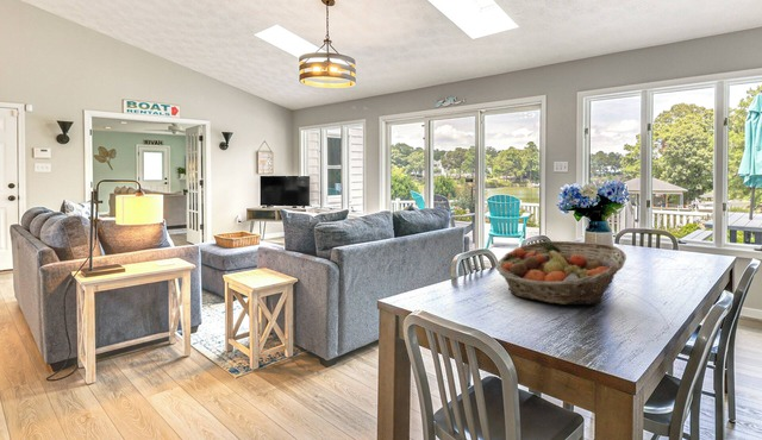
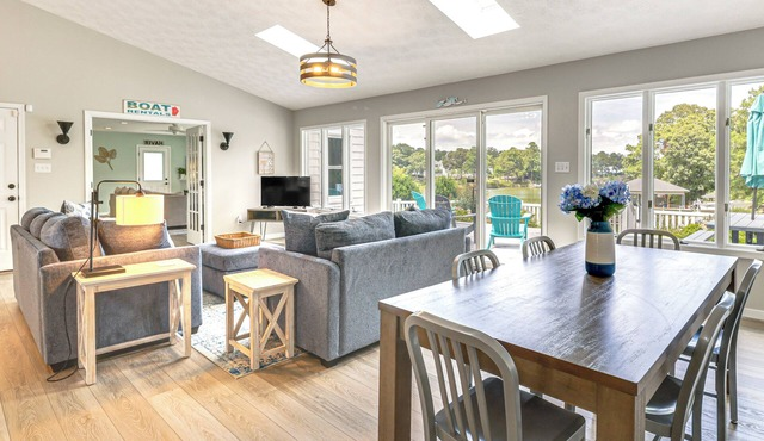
- fruit basket (556, 269)
